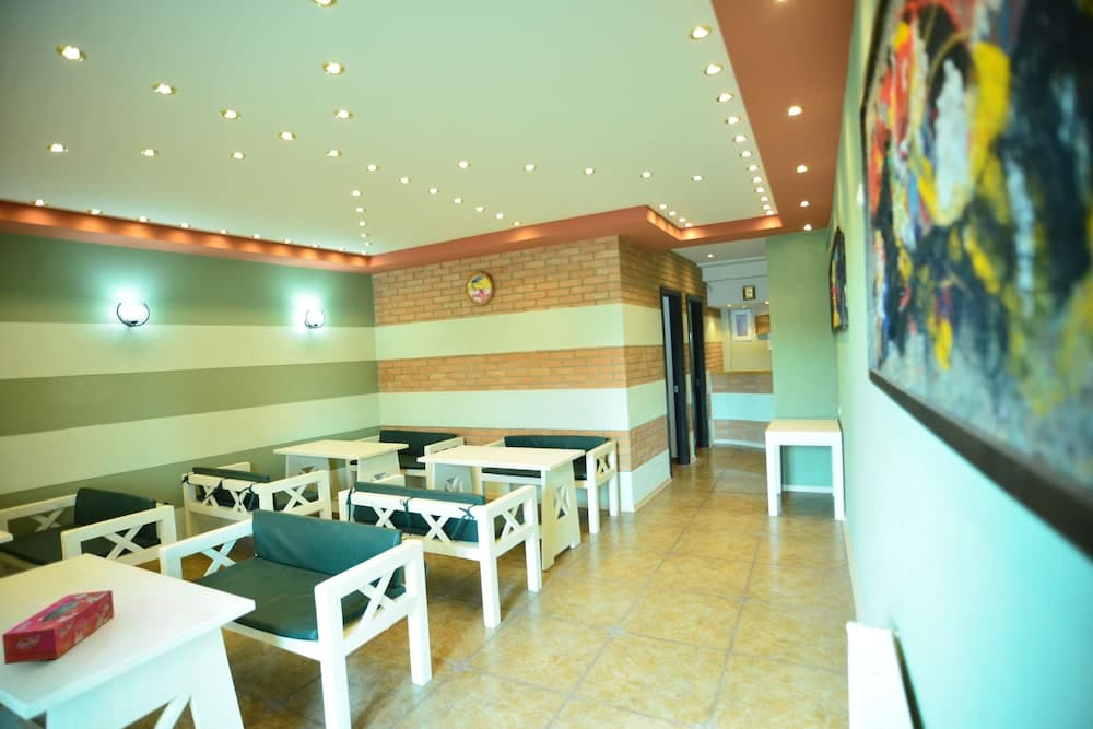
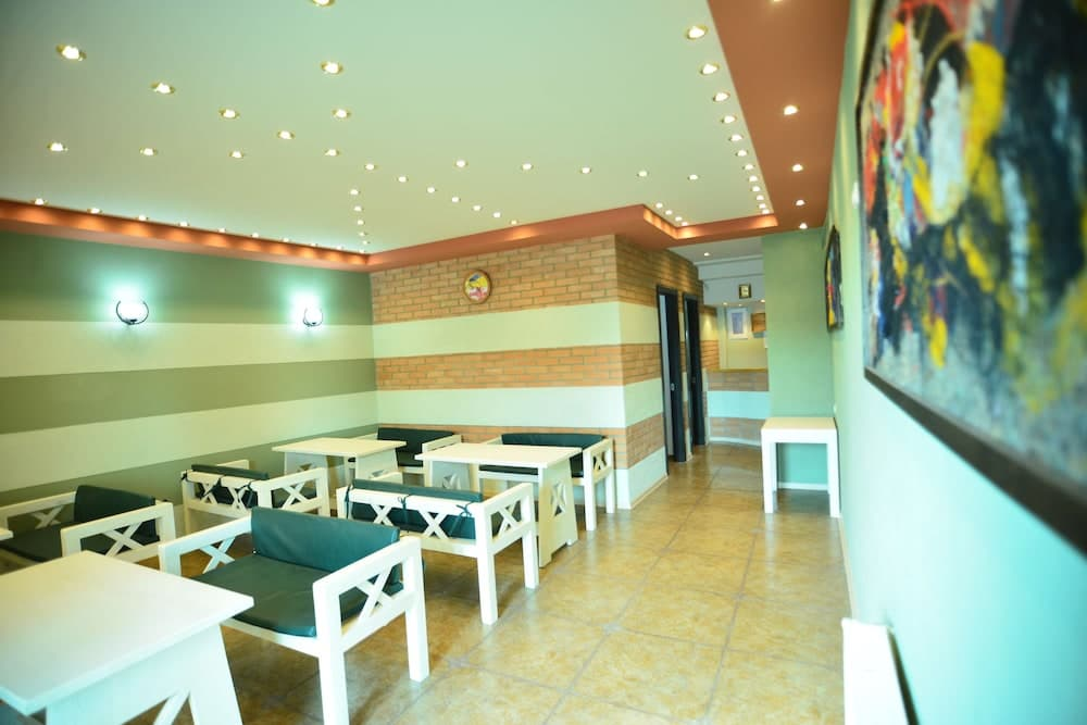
- tissue box (62, 624)
